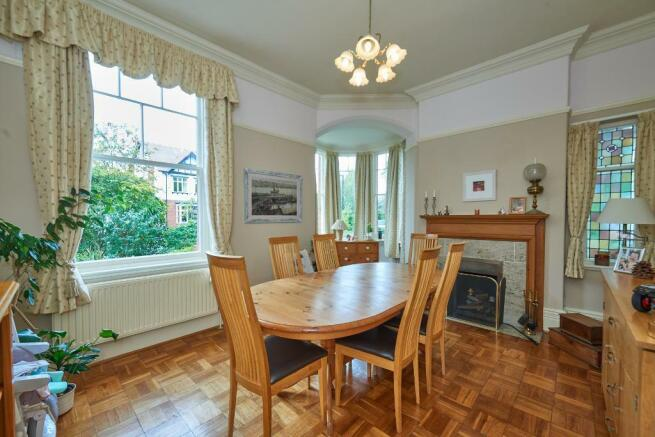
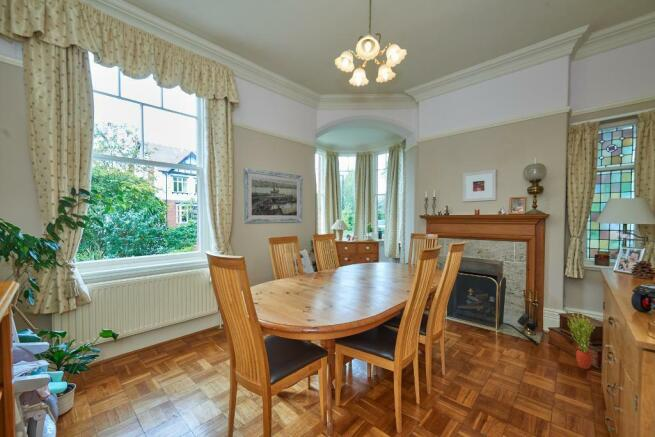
+ potted plant (579, 340)
